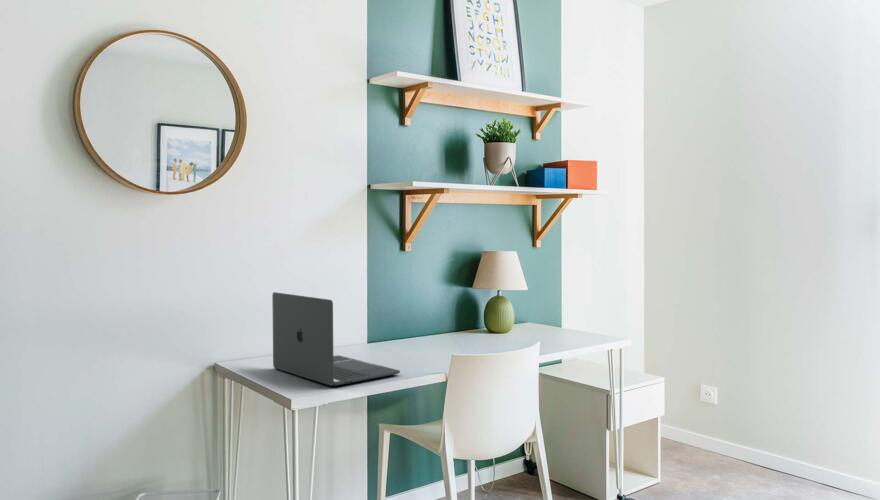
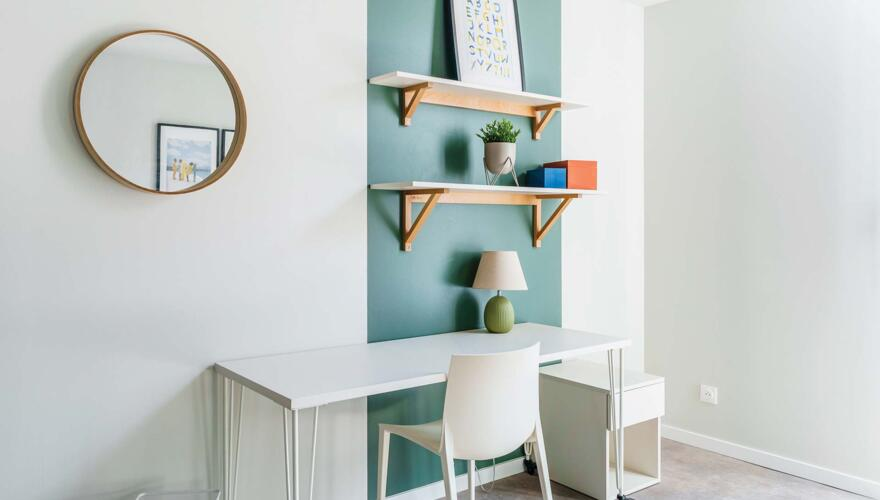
- laptop (332, 332)
